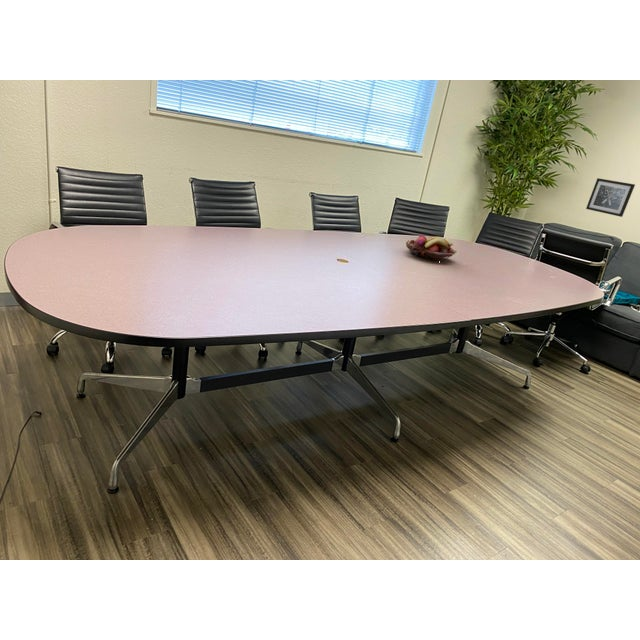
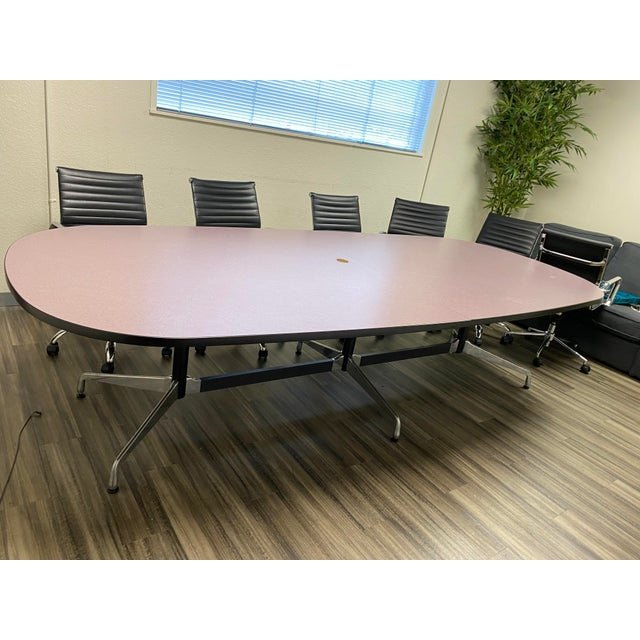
- wall art (609, 197)
- fruit basket (431, 246)
